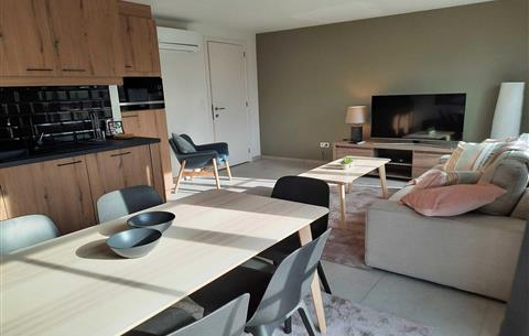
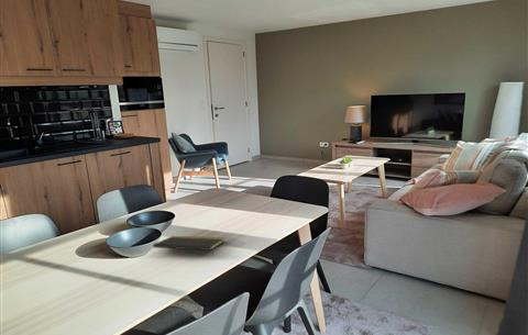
+ notepad (190, 243)
